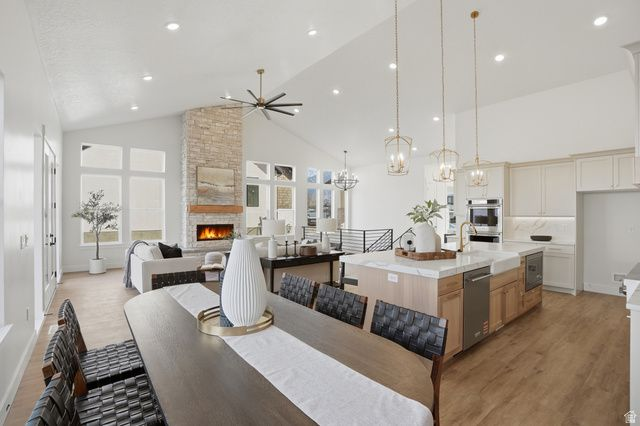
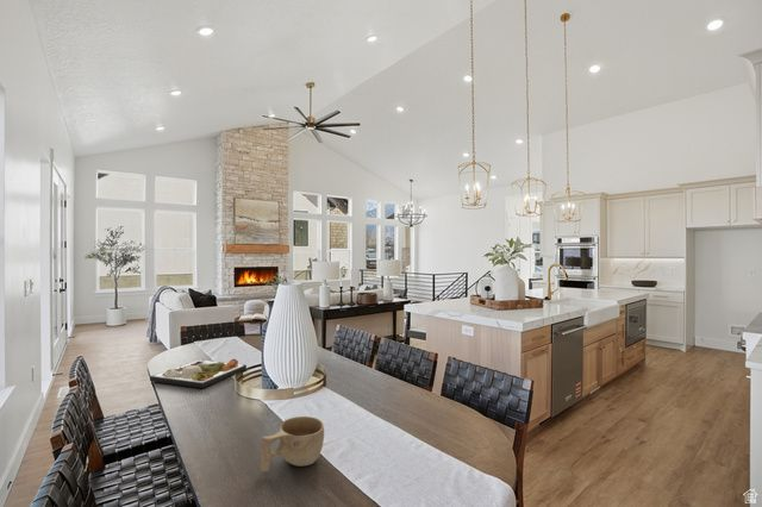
+ cup (292, 445)
+ dinner plate (200, 369)
